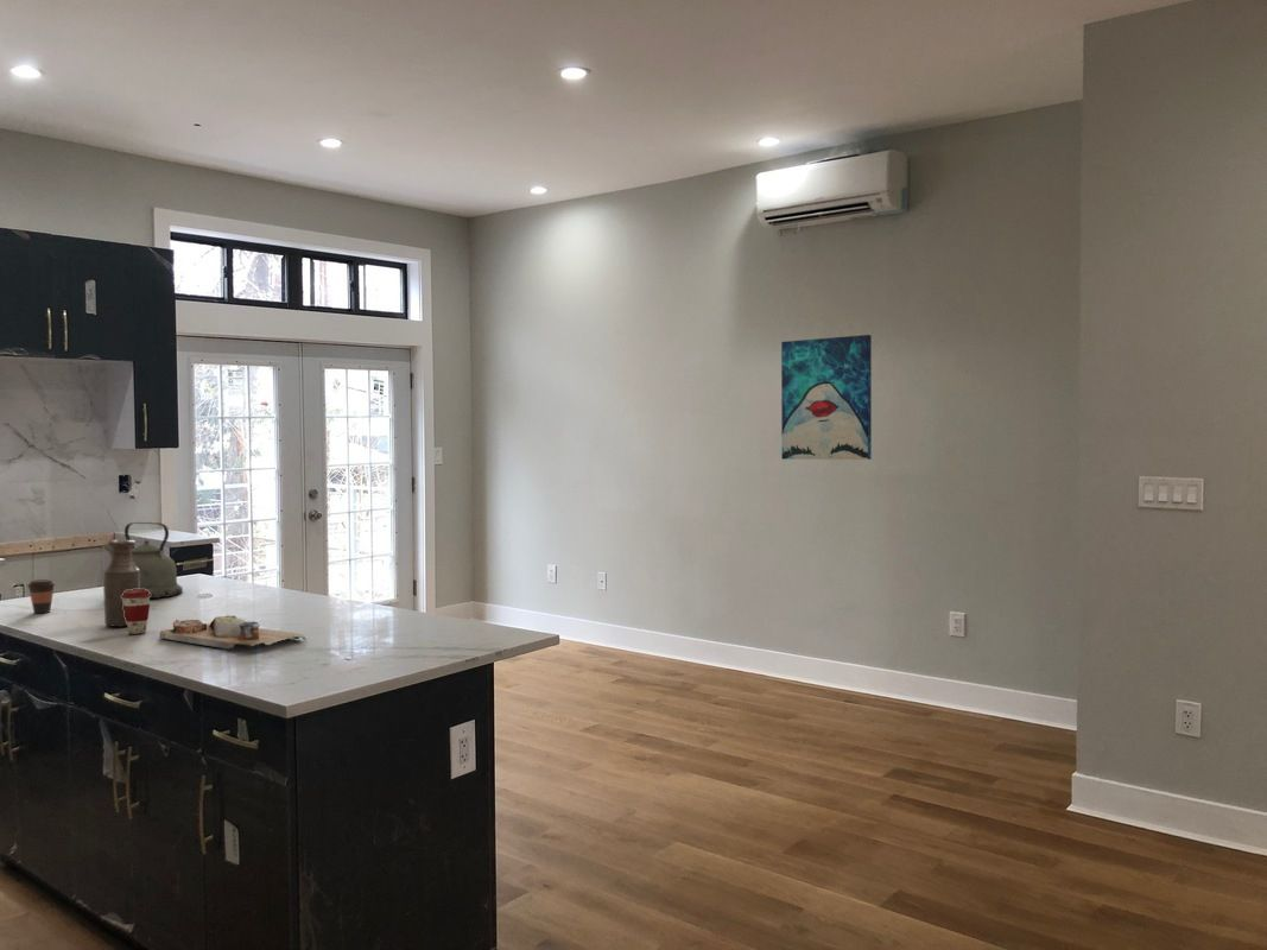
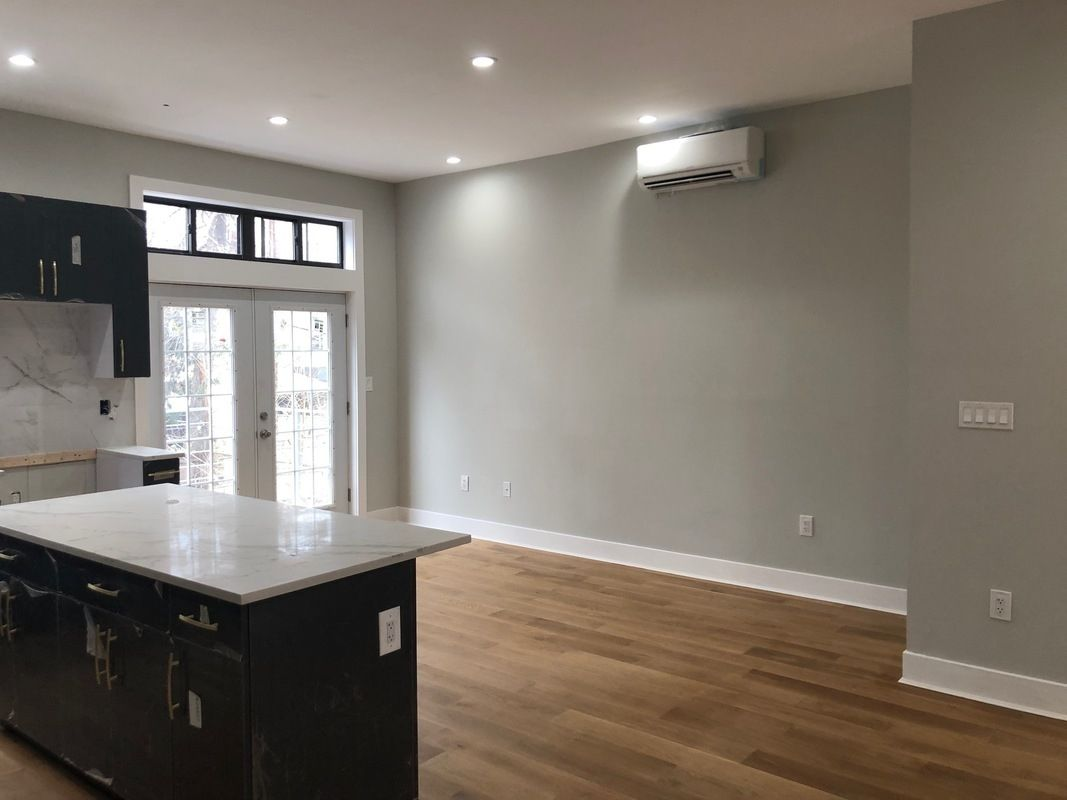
- bottle (121, 582)
- kettle (141, 558)
- coffee cup (137, 612)
- wall art (824, 399)
- cutting board (230, 627)
- coffee cup (42, 596)
